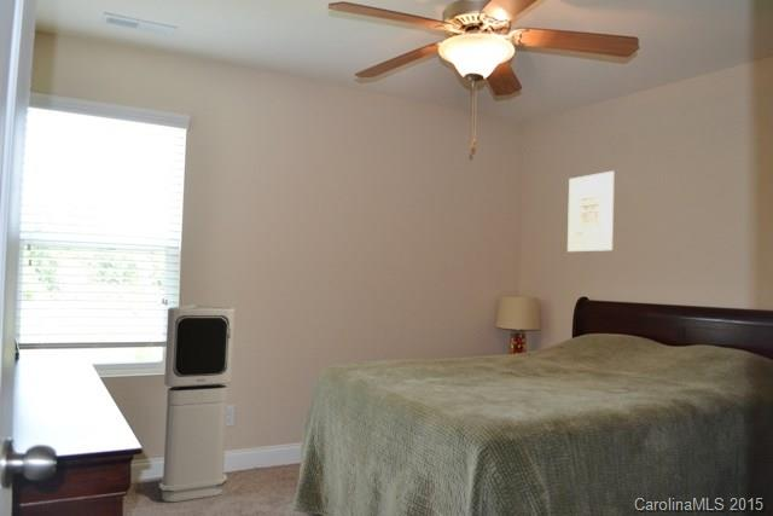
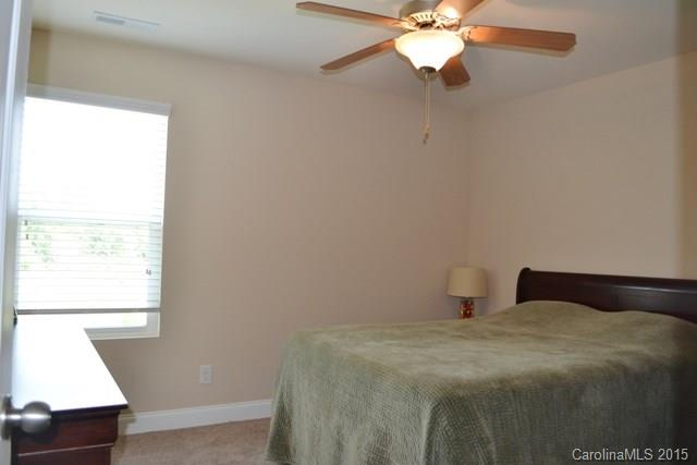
- wall art (589, 213)
- air purifier (193, 396)
